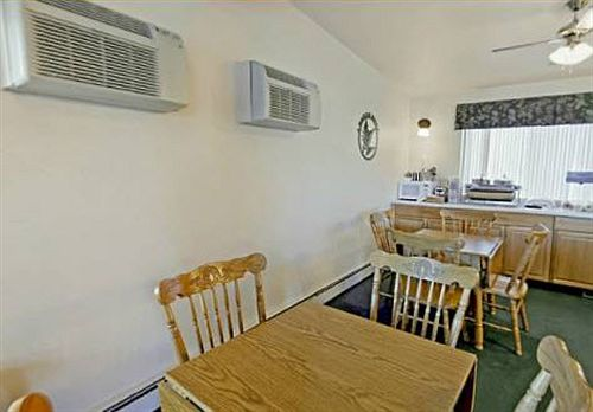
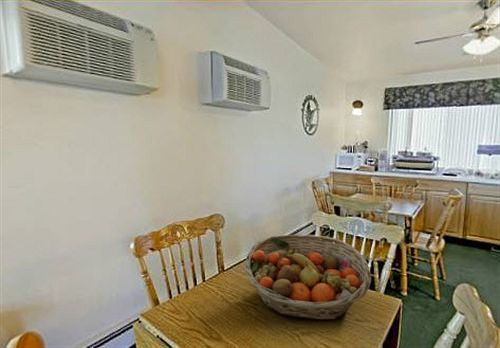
+ fruit basket (304, 273)
